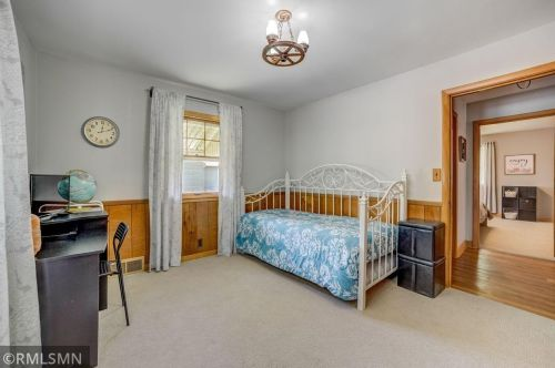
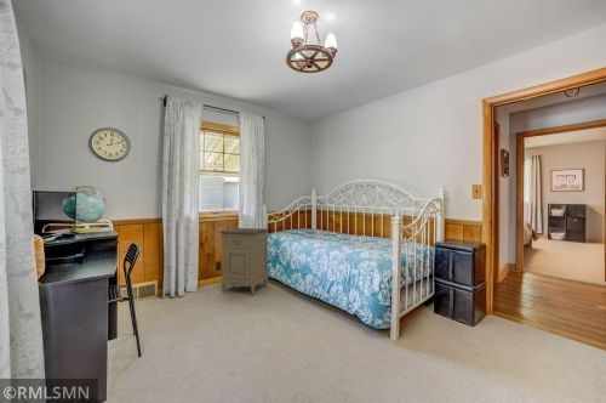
+ nightstand (244, 260)
